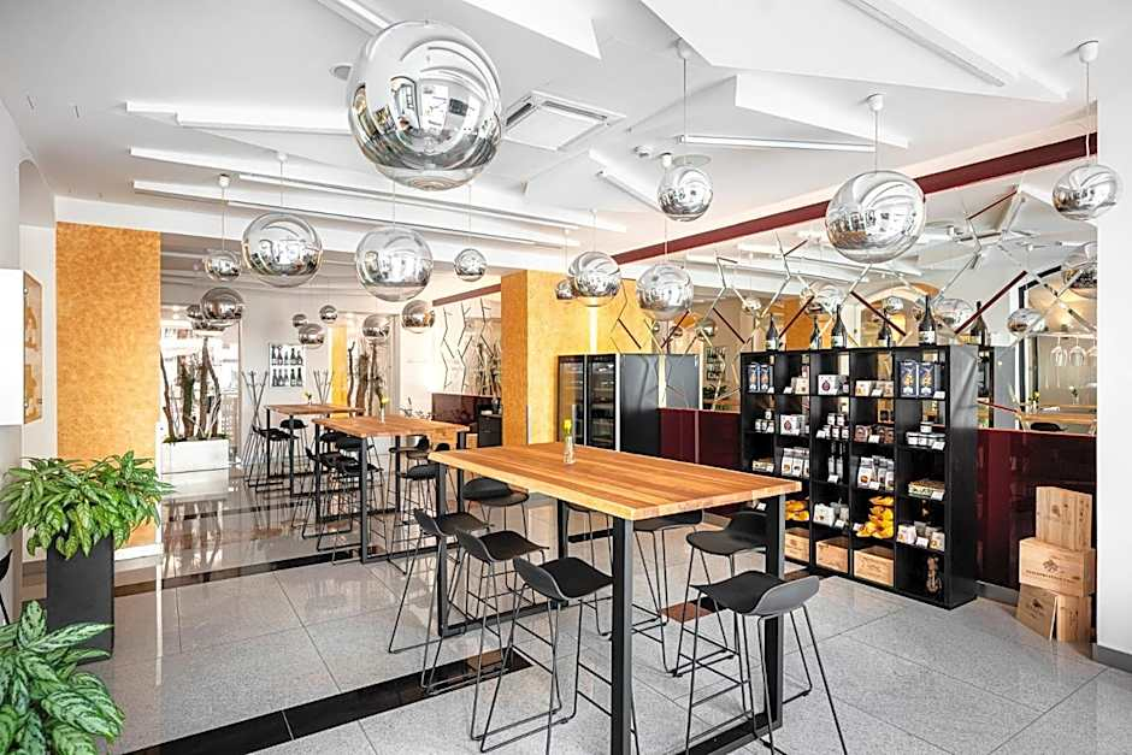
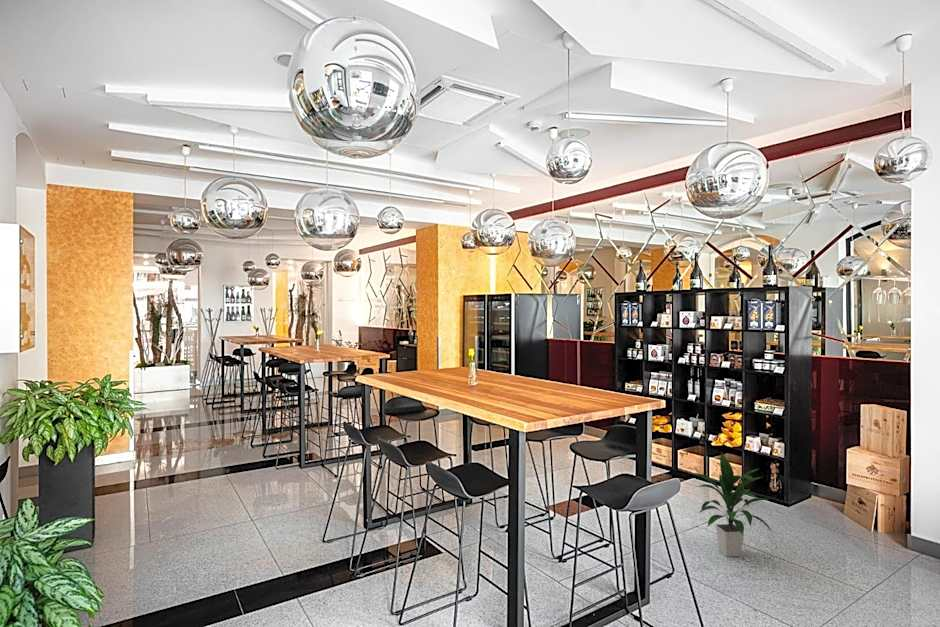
+ indoor plant (733, 506)
